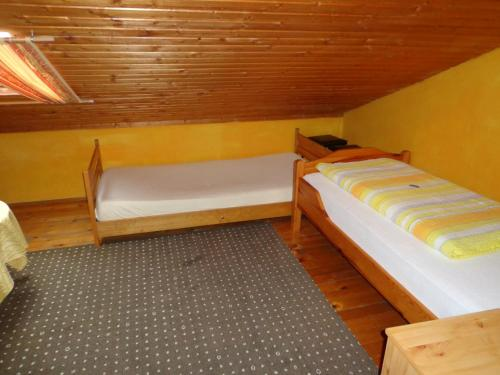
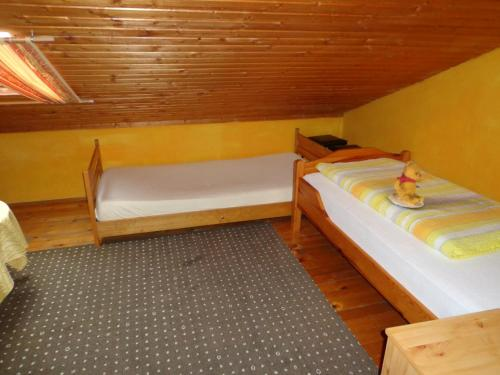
+ teddy bear (409, 181)
